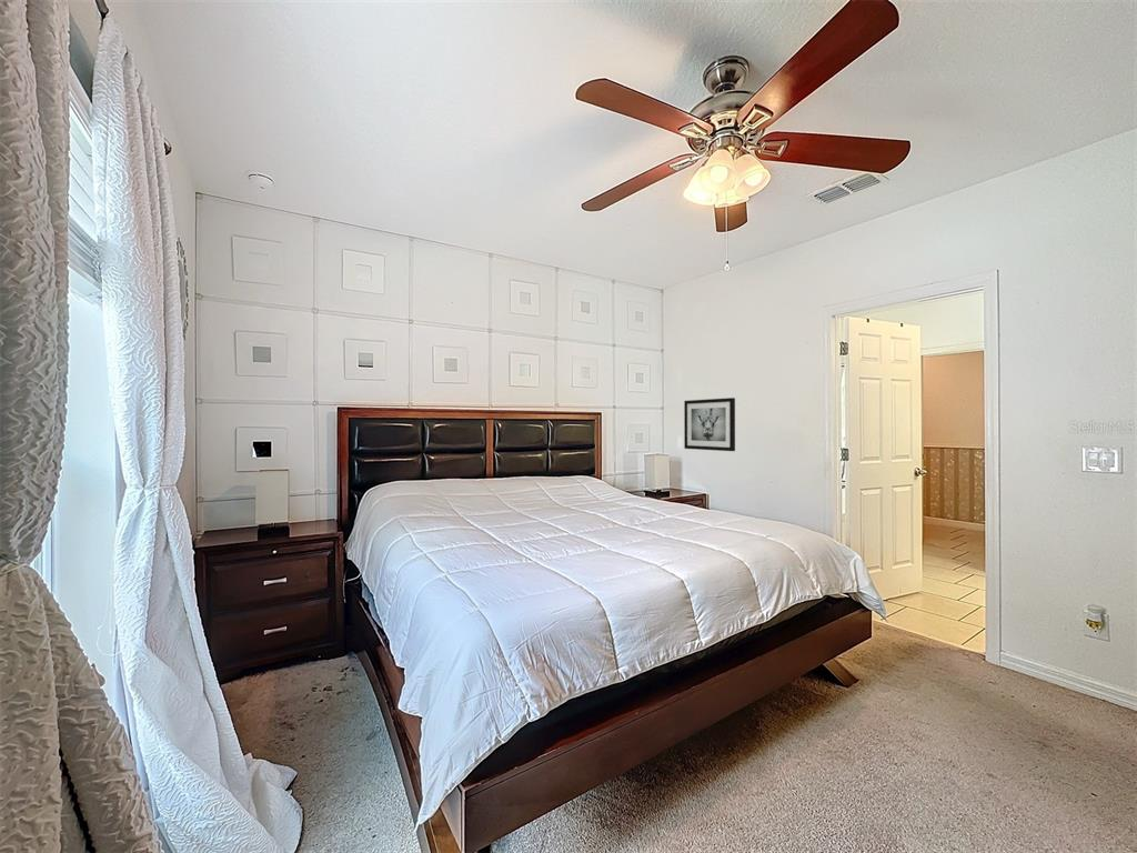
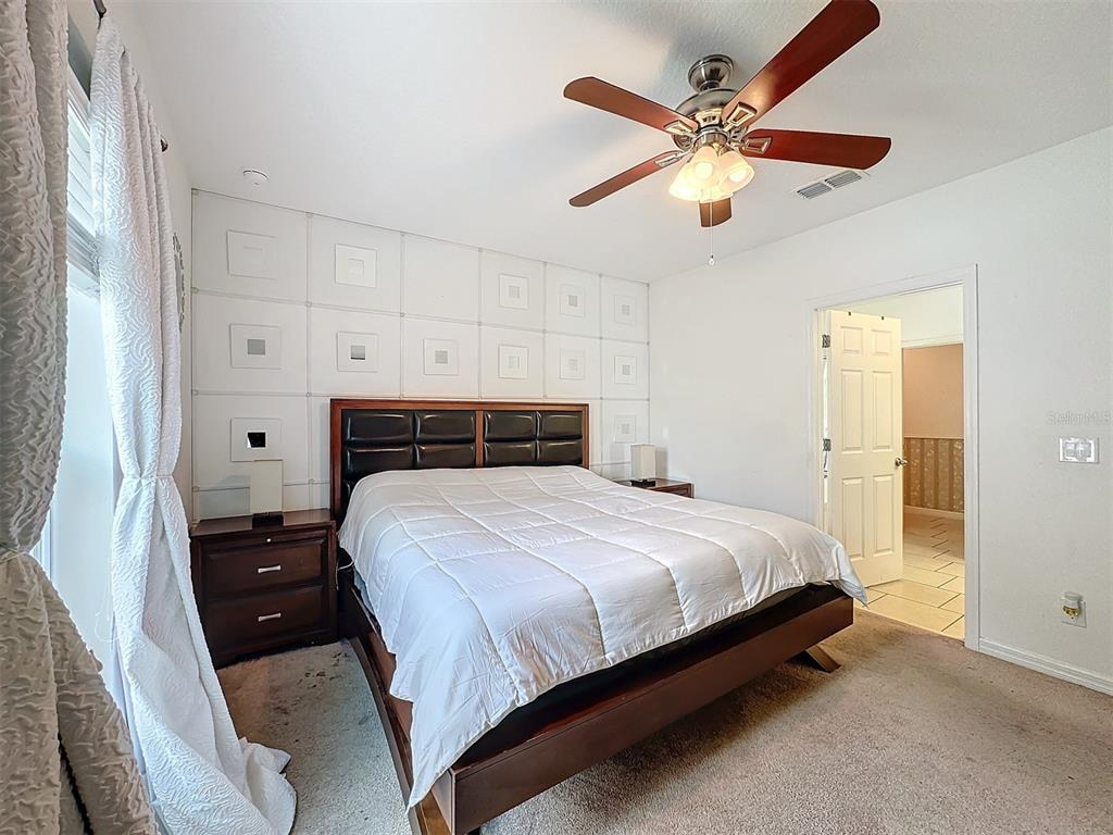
- wall art (708, 424)
